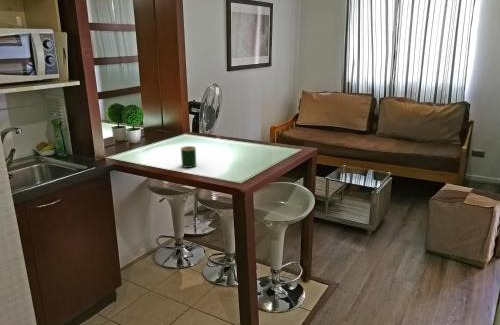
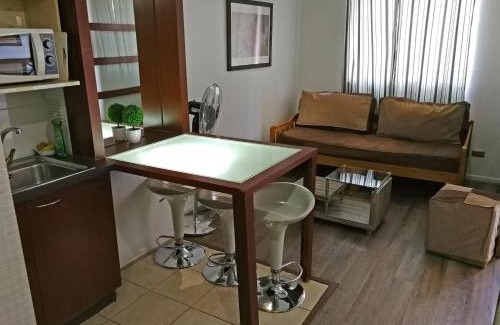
- mug (189, 155)
